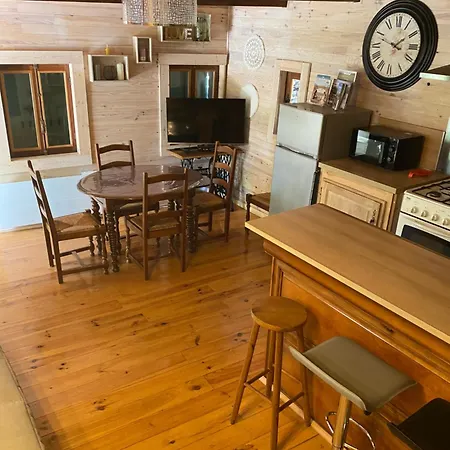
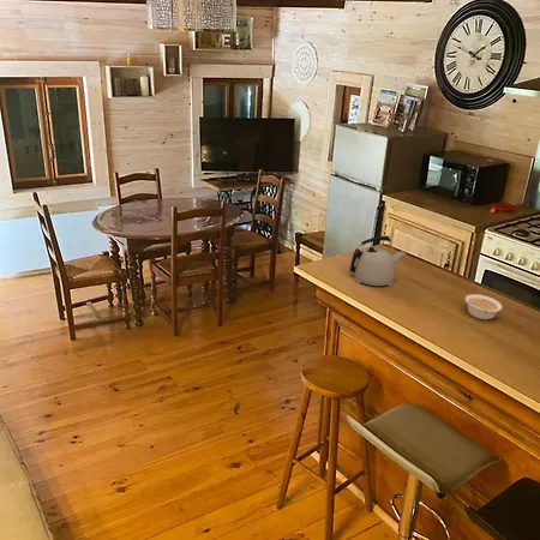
+ legume (482, 307)
+ kettle (377, 257)
